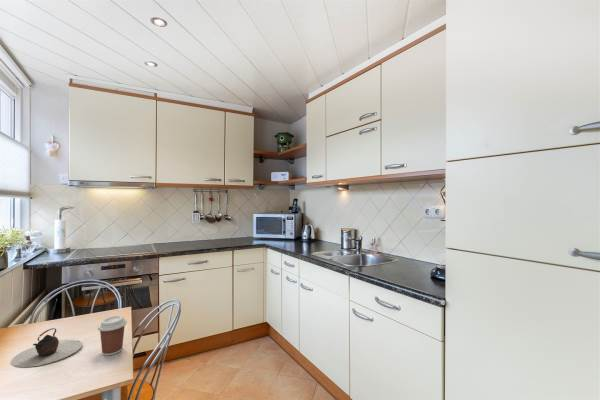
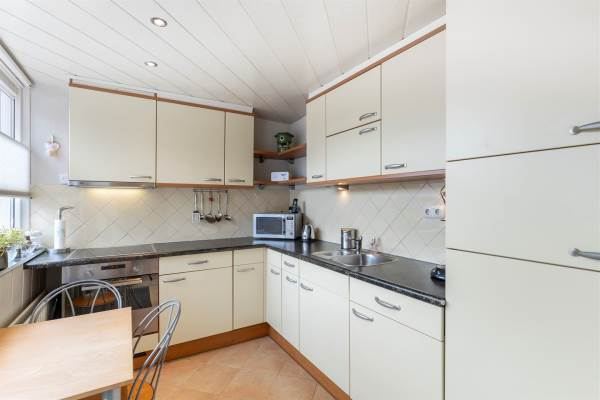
- coffee cup (112, 335)
- teapot (48, 340)
